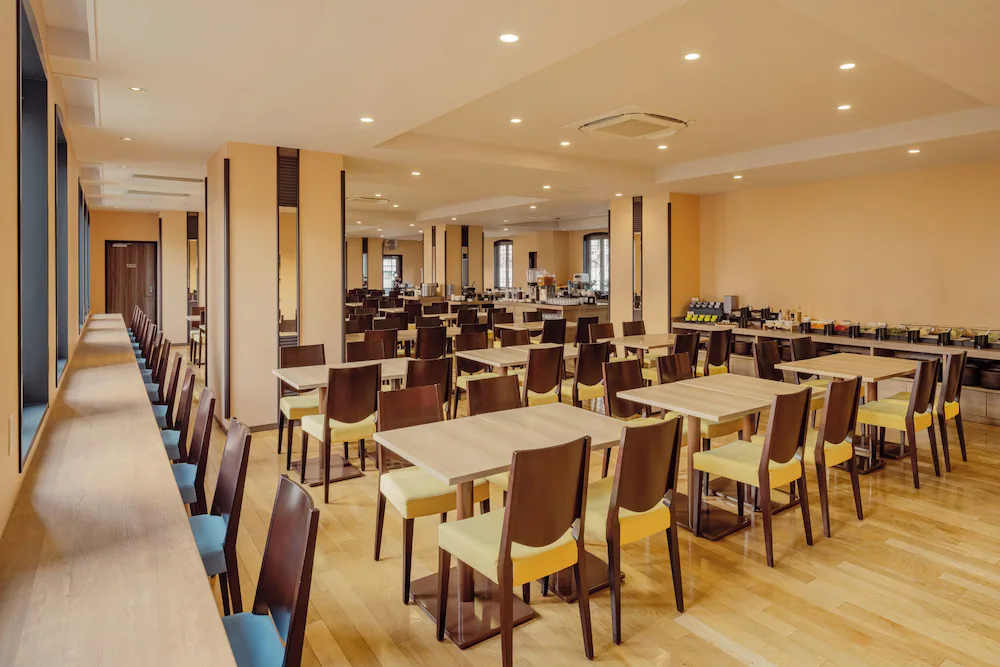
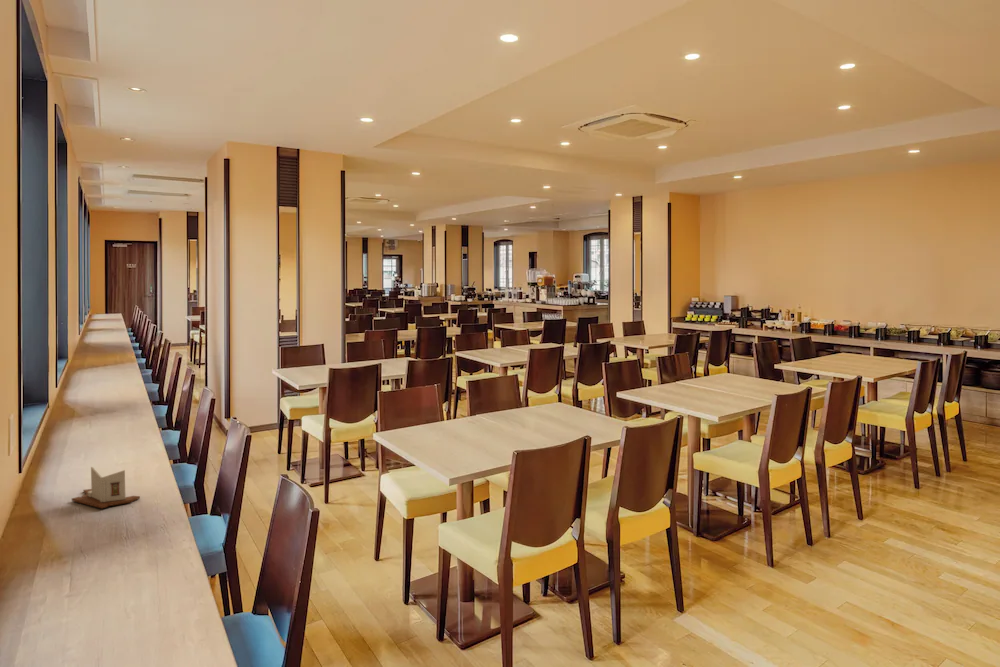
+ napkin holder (106, 481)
